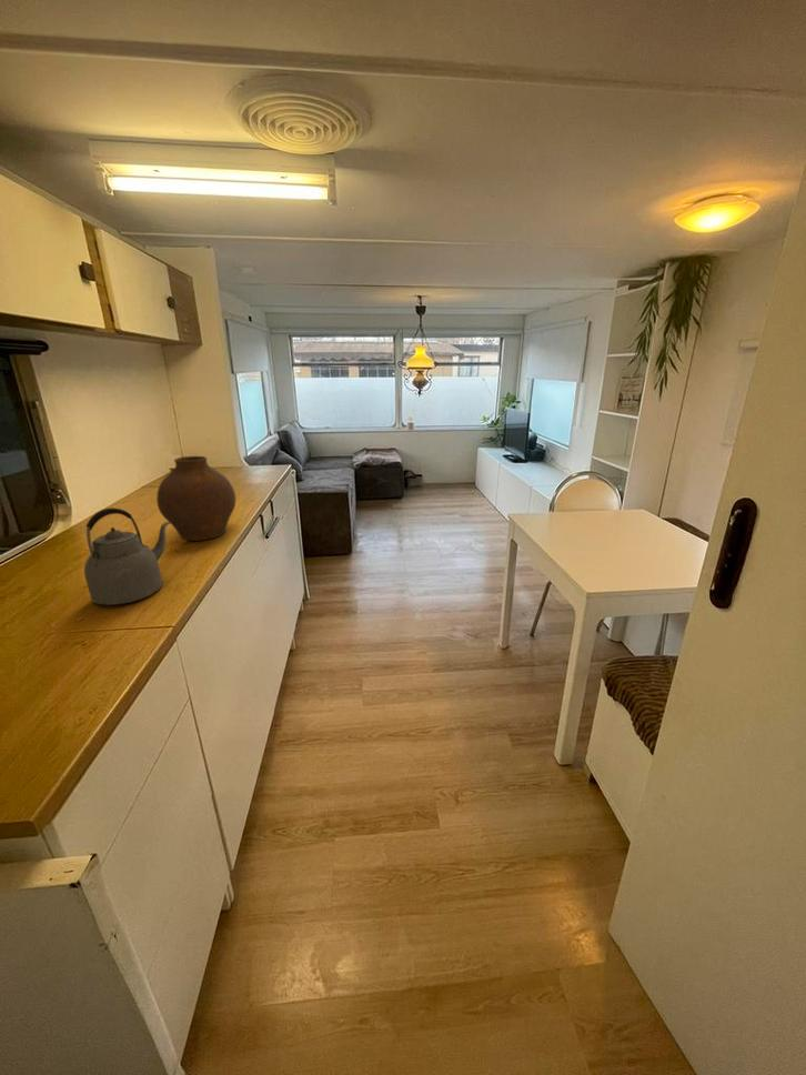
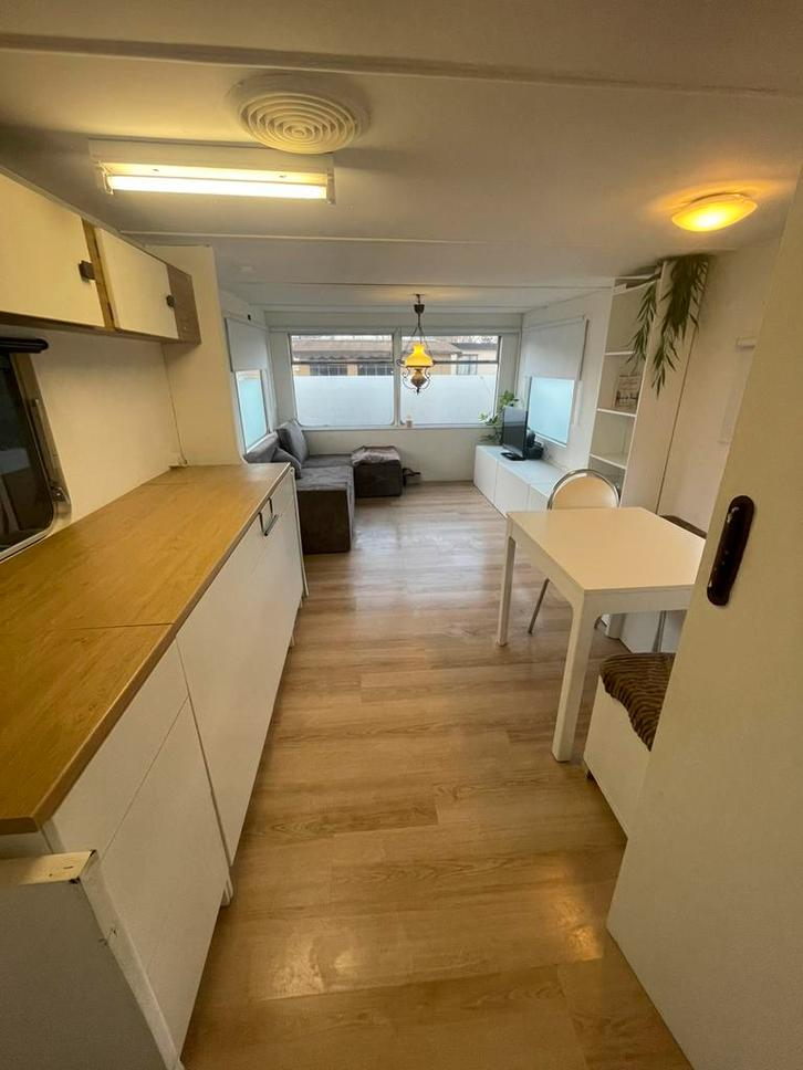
- kettle (132, 546)
- vase (197, 496)
